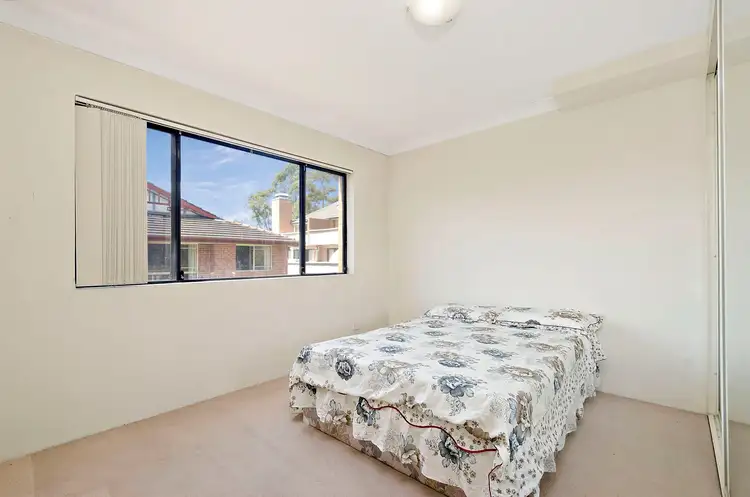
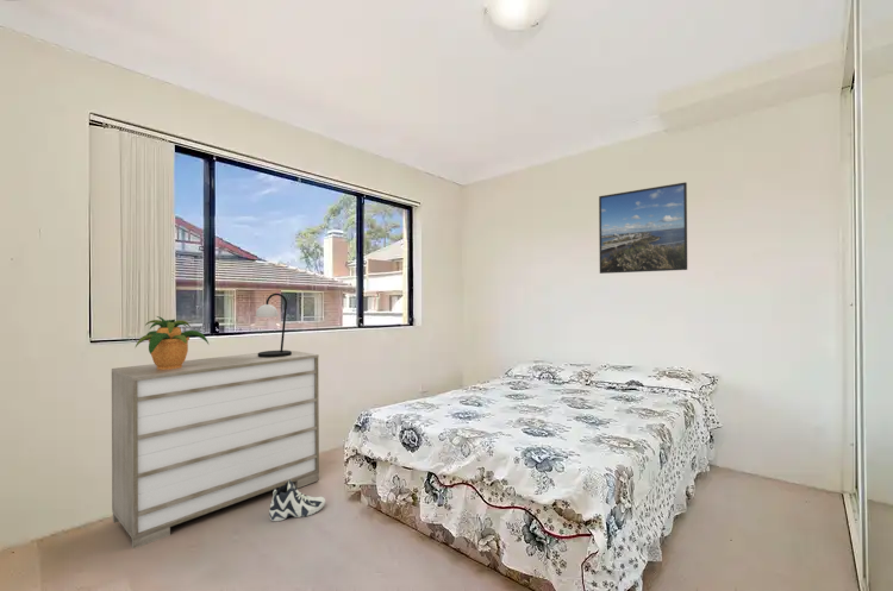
+ dresser (225, 429)
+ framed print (639, 231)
+ table lamp (274, 315)
+ sneaker (298, 495)
+ potted plant (167, 340)
